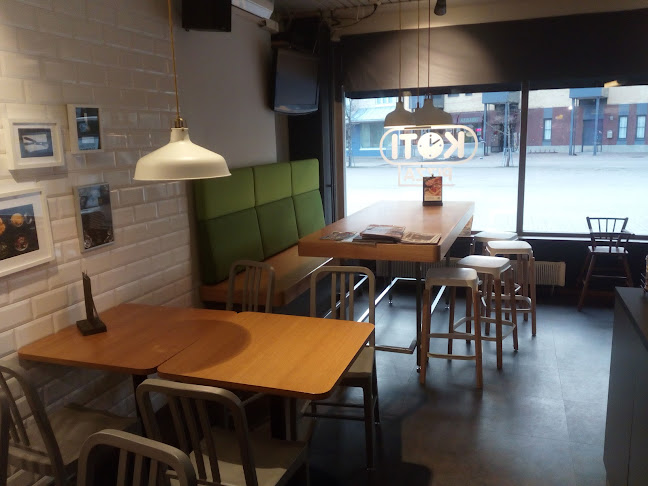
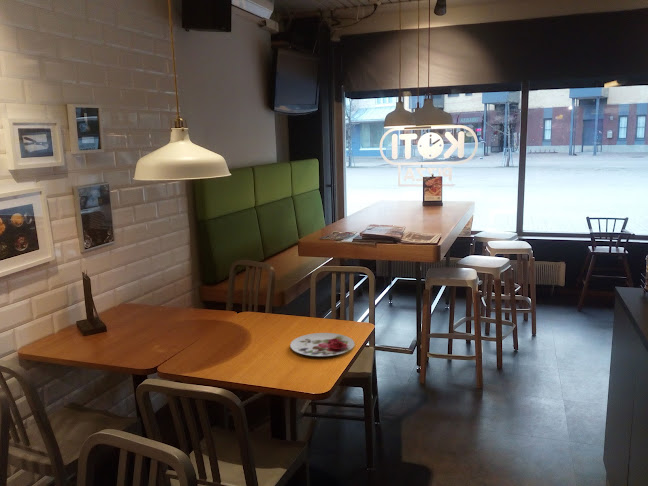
+ plate (322, 343)
